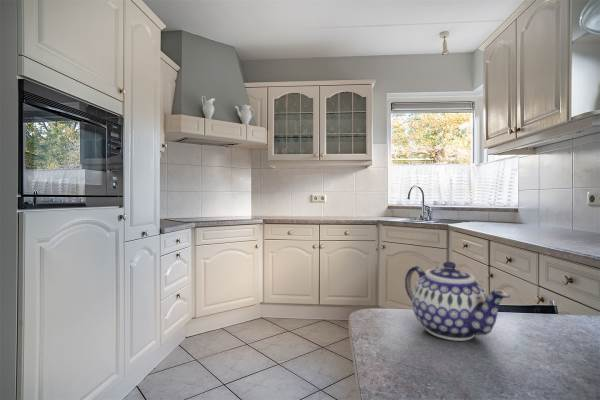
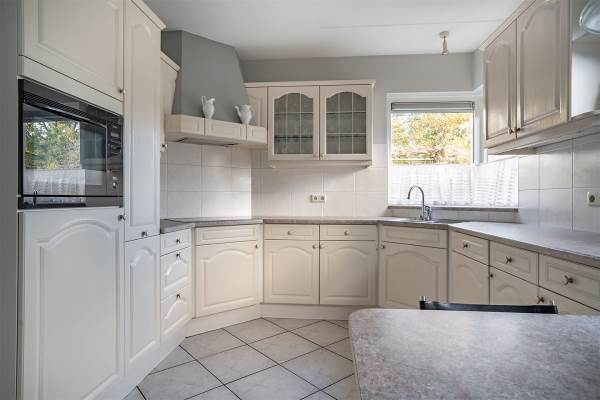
- teapot (449, 296)
